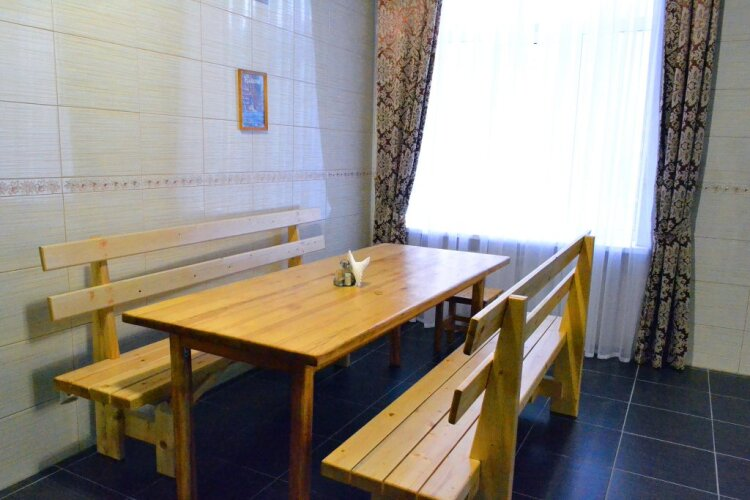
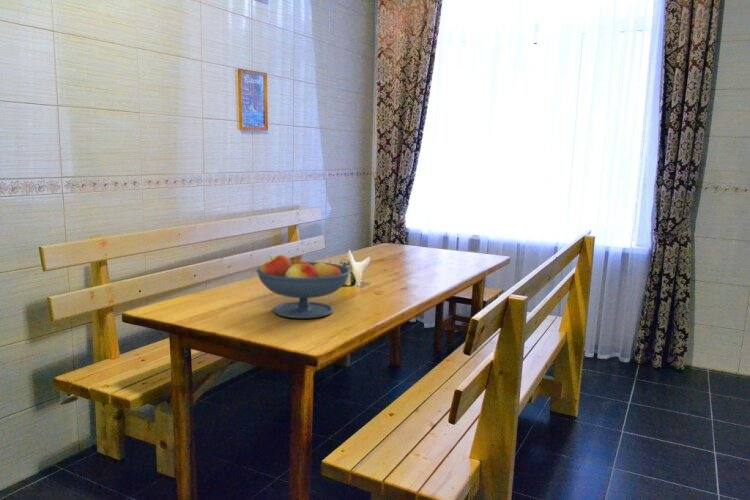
+ fruit bowl (303, 282)
